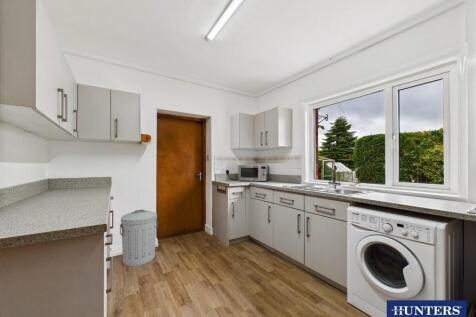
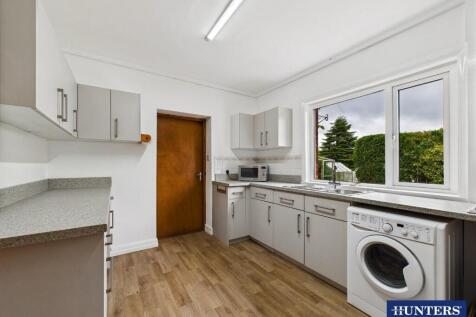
- trash can (139, 234)
